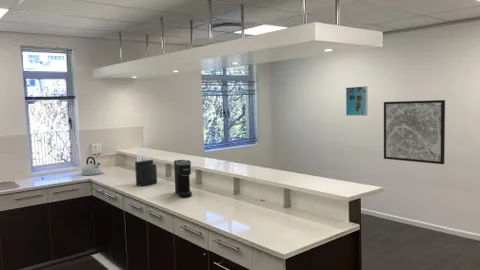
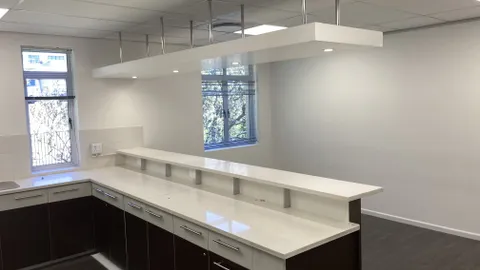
- wall art (412, 131)
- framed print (356, 101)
- coffee maker (182, 177)
- kettle (92, 165)
- knife block (146, 166)
